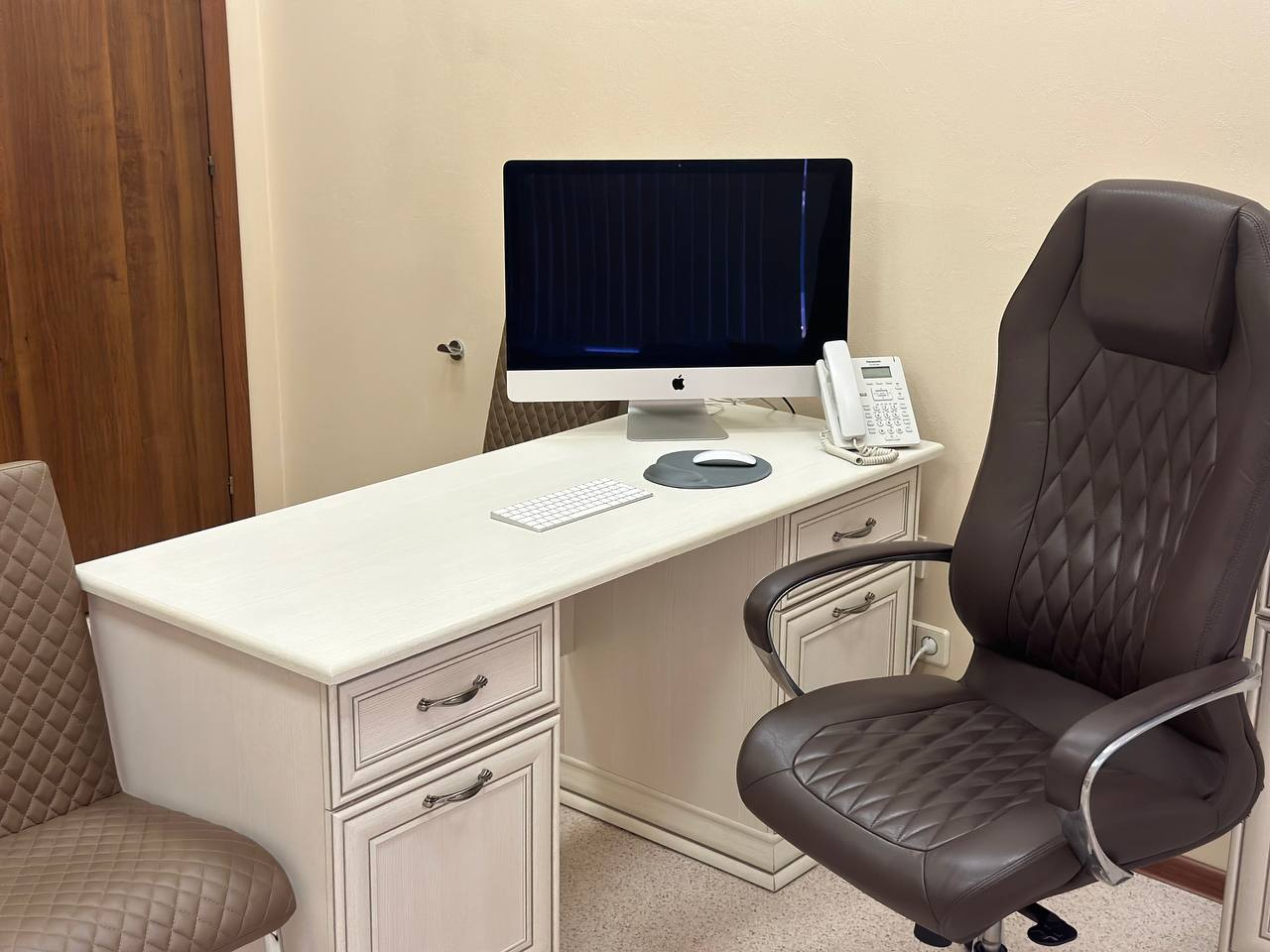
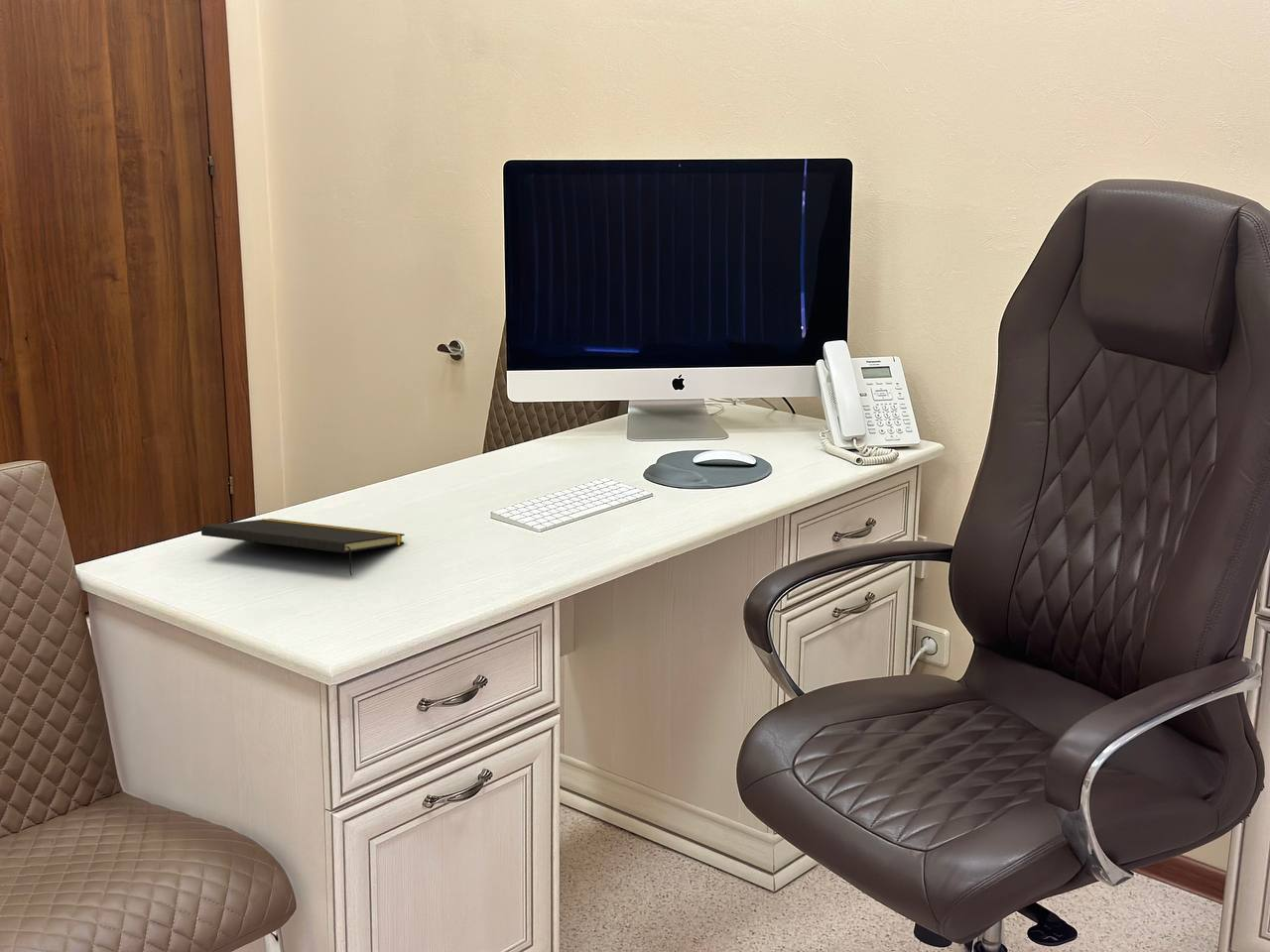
+ notepad (305, 535)
